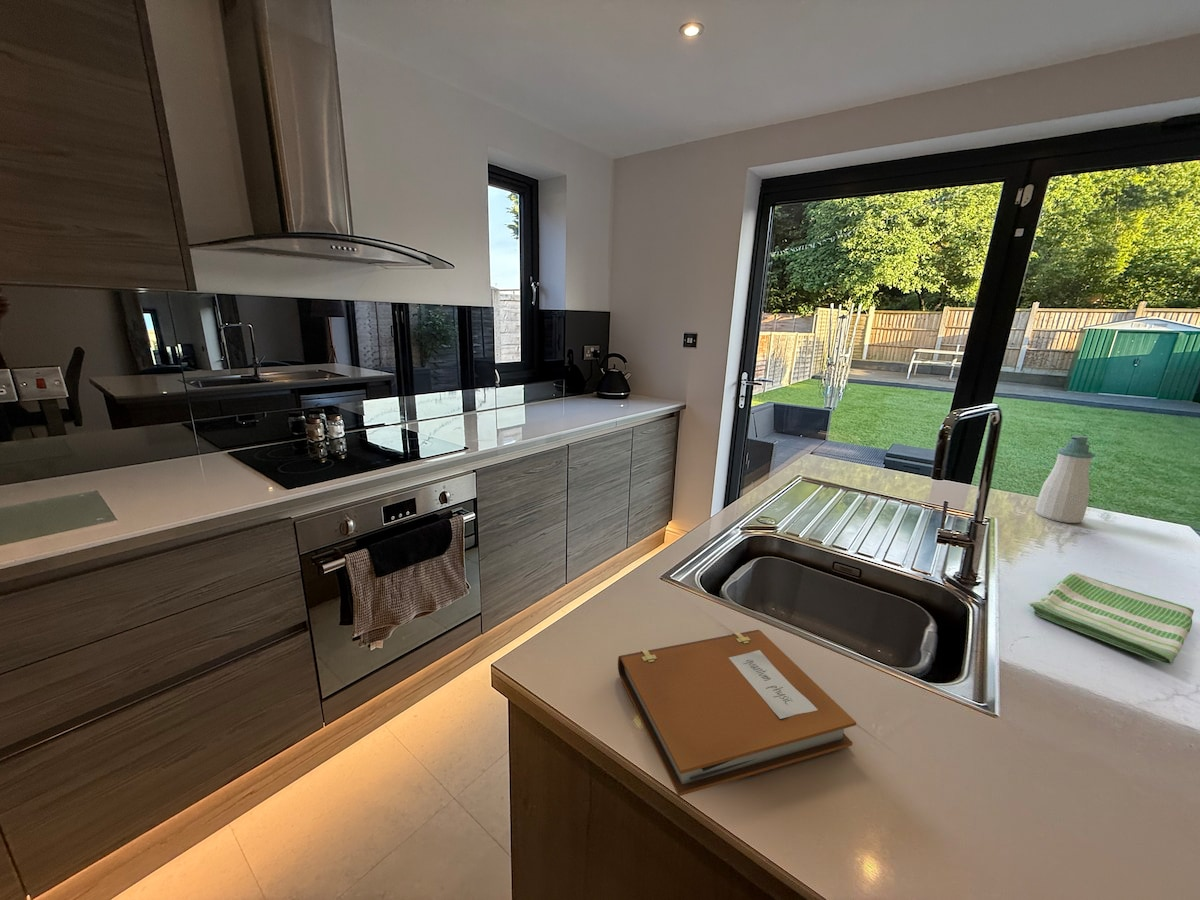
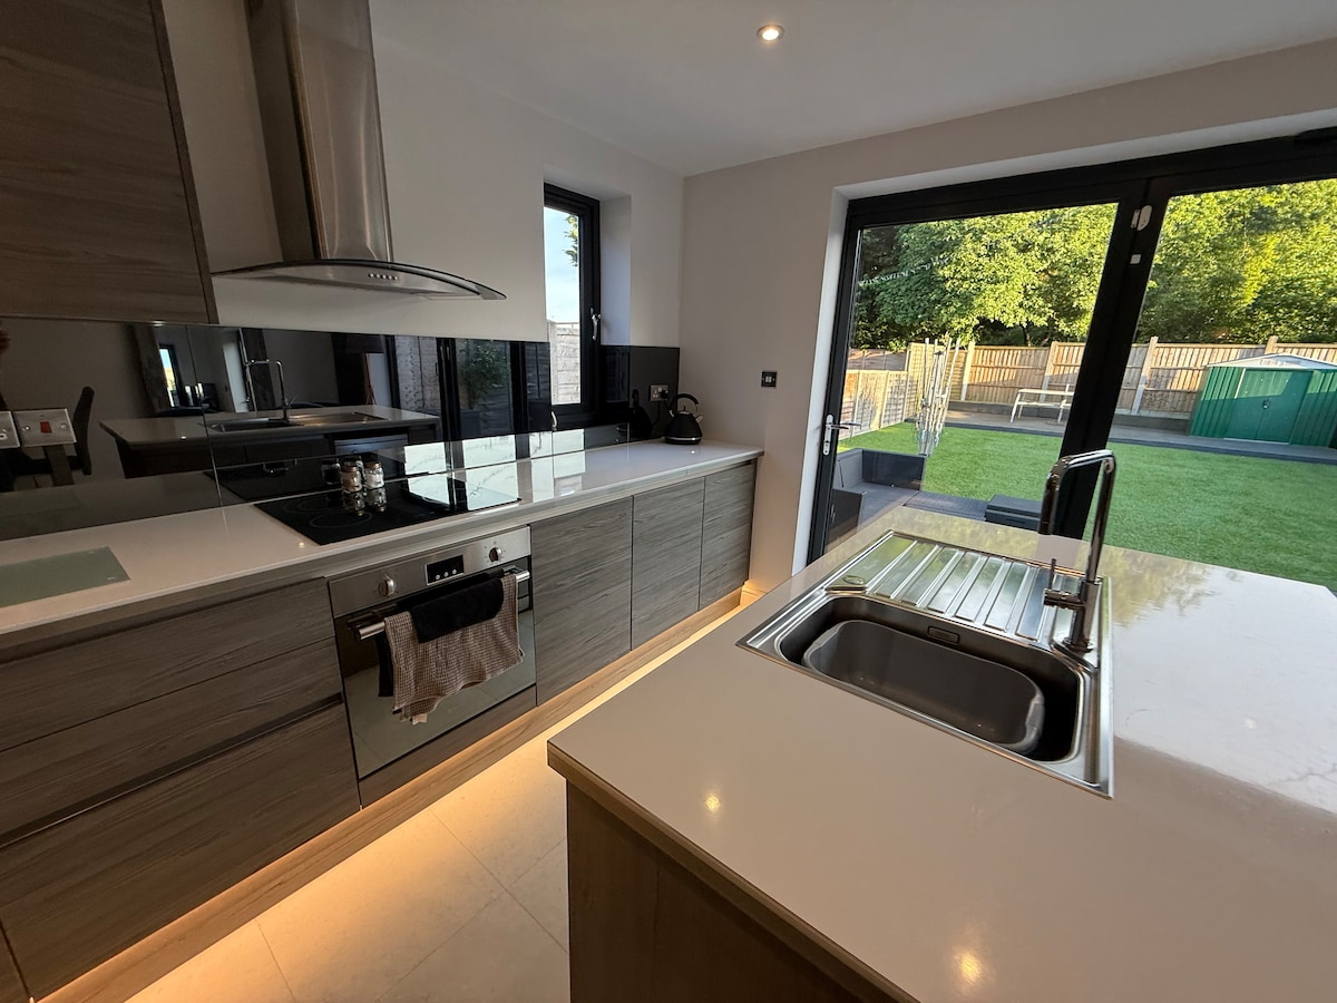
- notebook (728, 693)
- soap bottle (1068, 477)
- dish towel (1111, 610)
